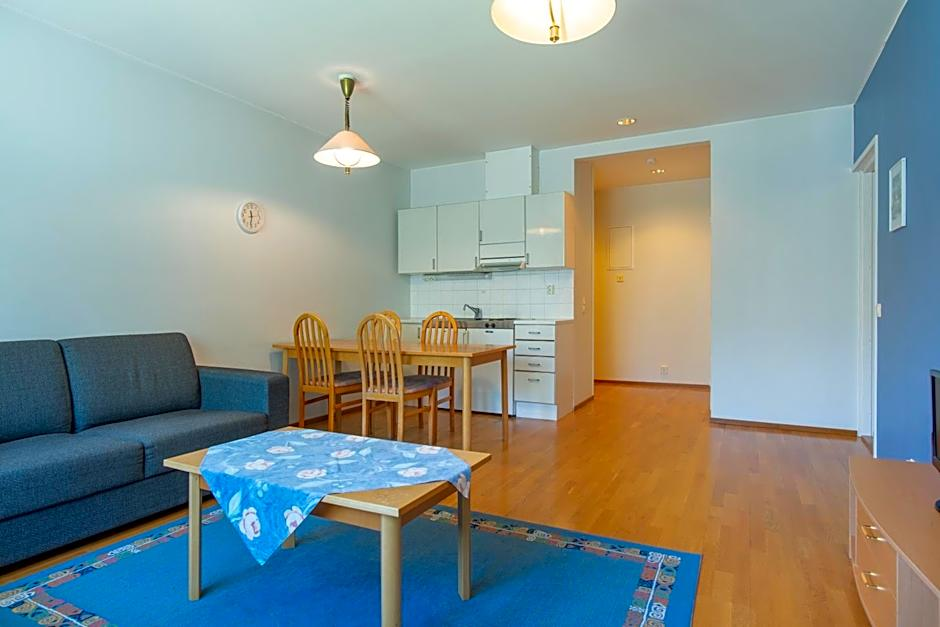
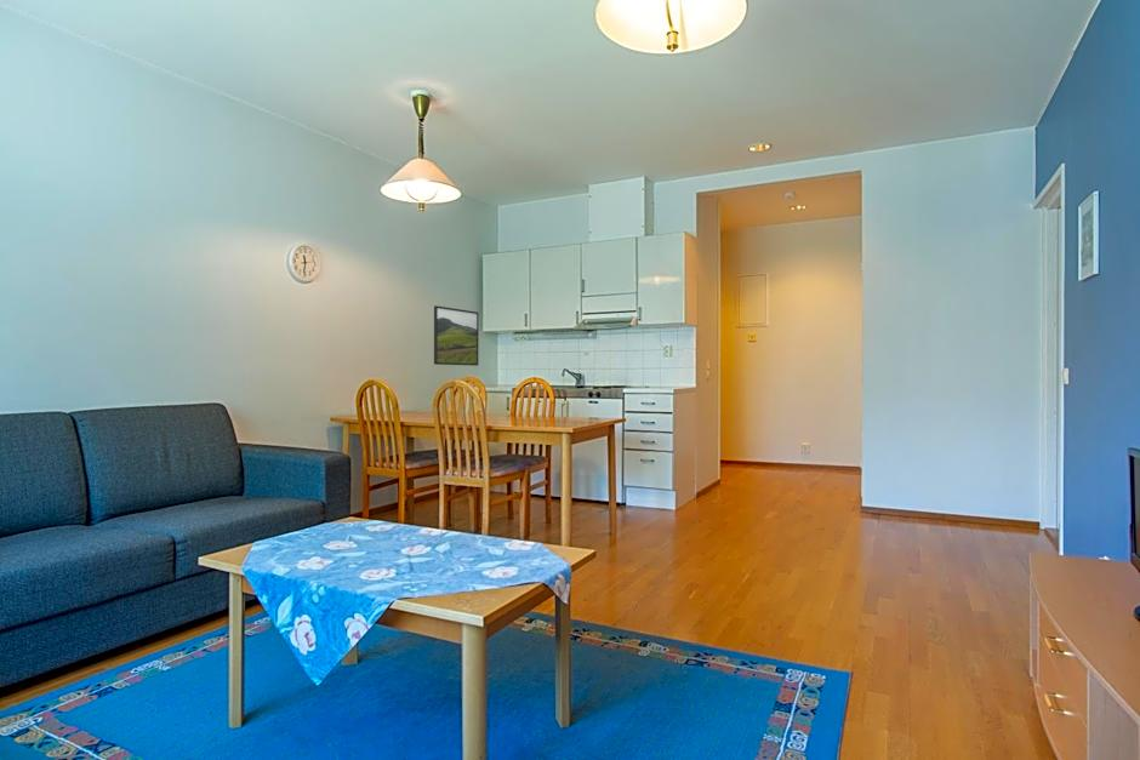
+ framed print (457, 337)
